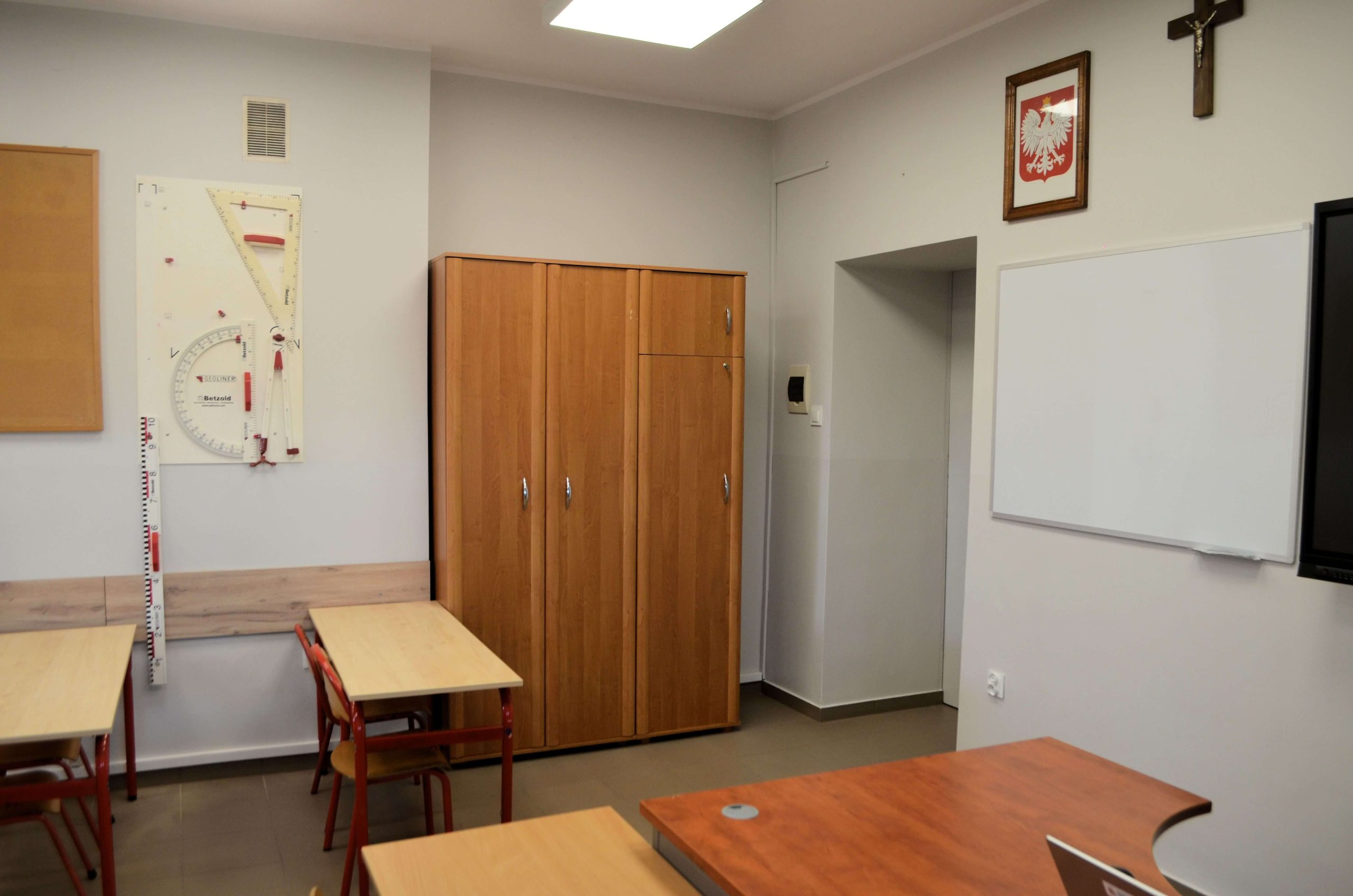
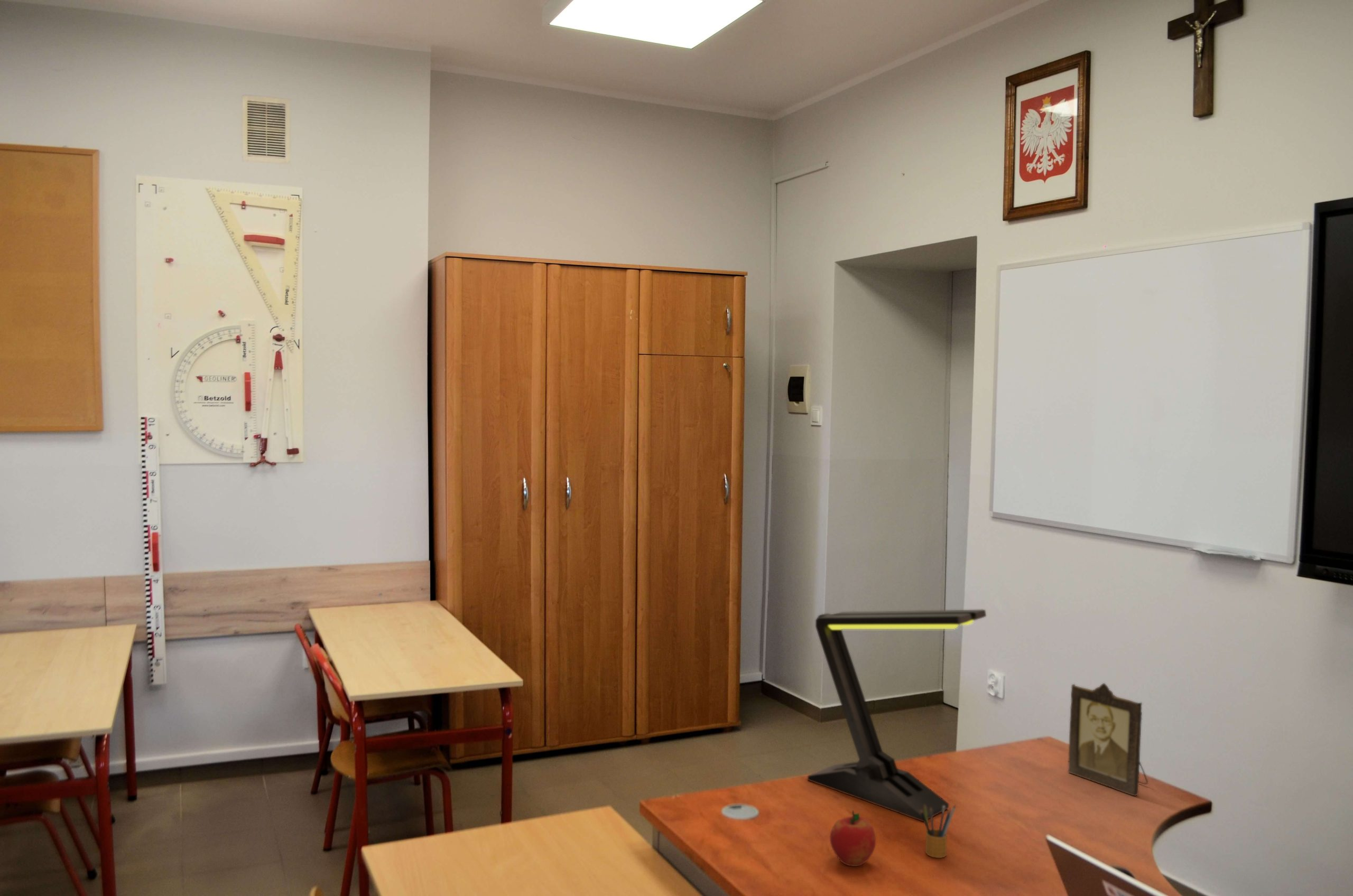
+ desk lamp (867, 705)
+ pencil box (935, 829)
+ apple (852, 836)
+ photo frame (1113, 731)
